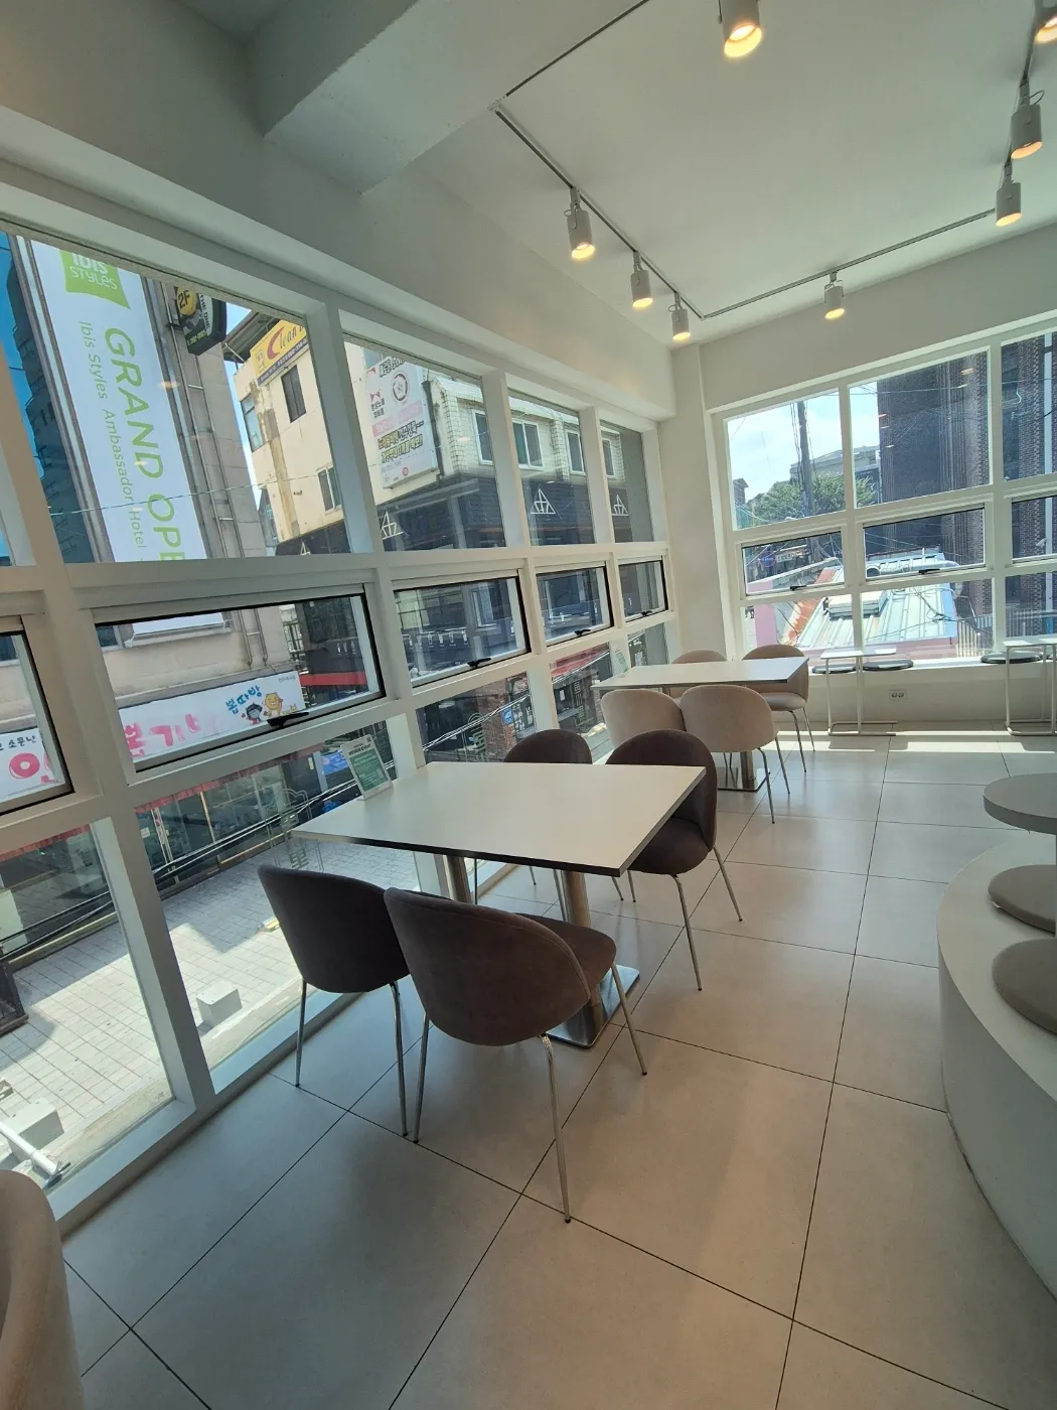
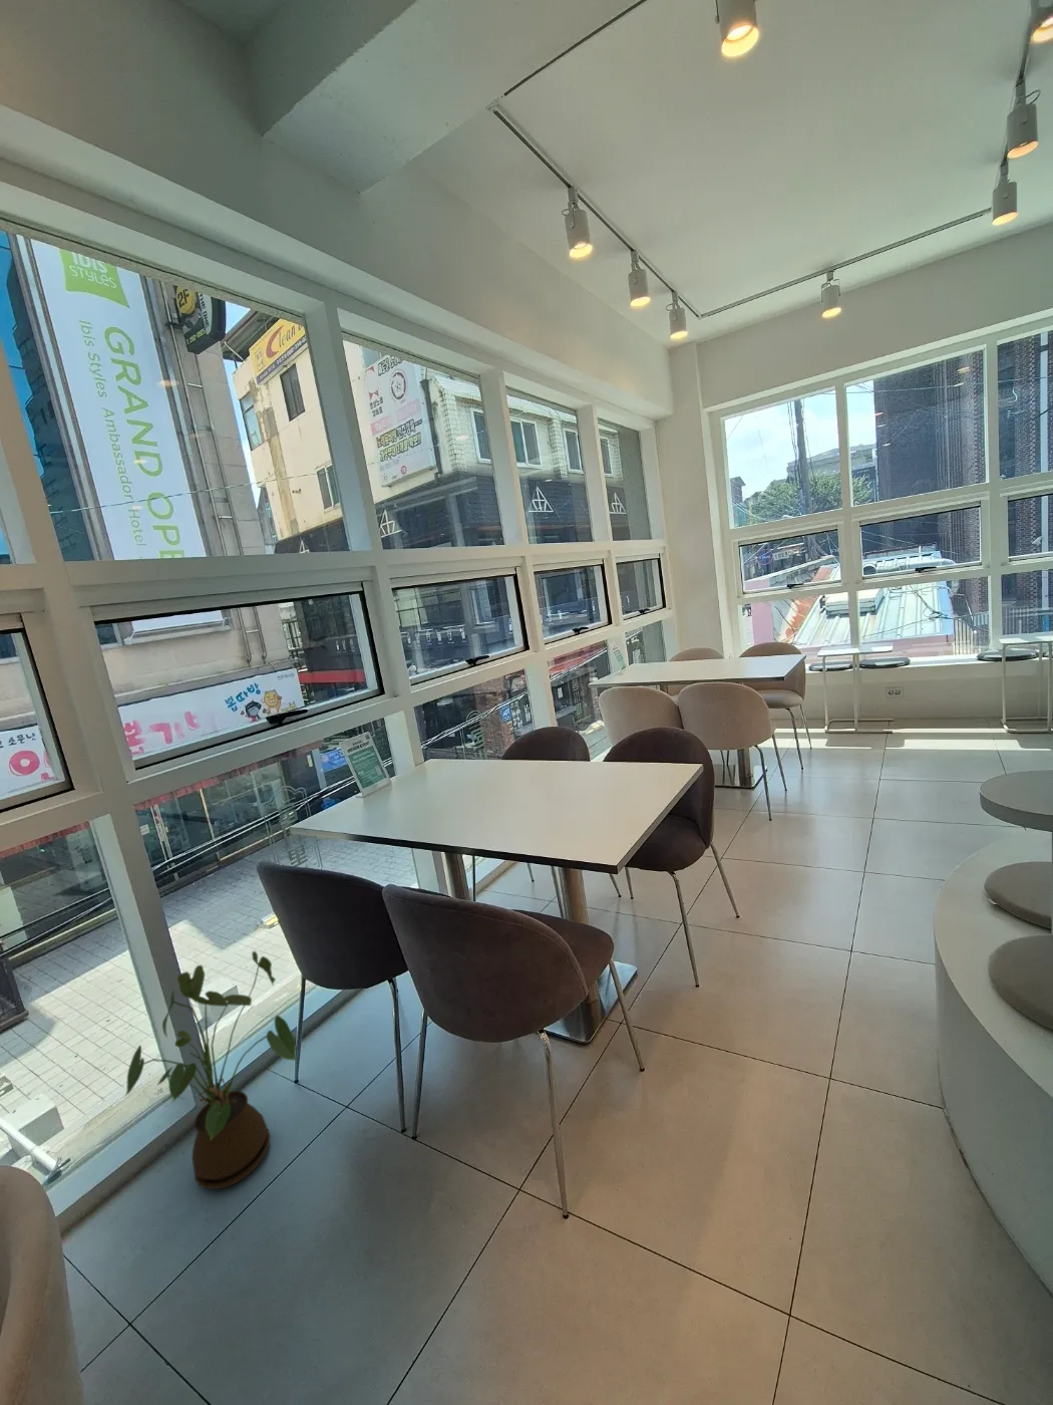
+ house plant (231, 1076)
